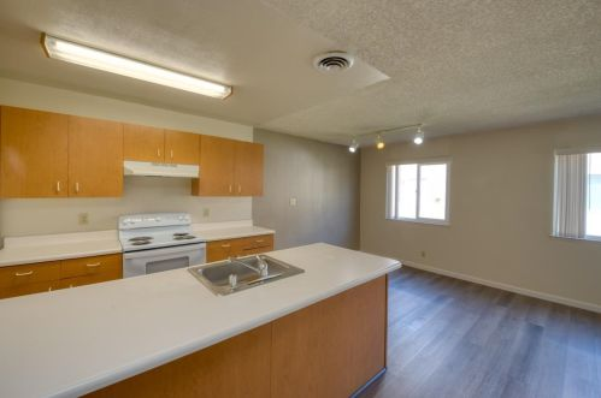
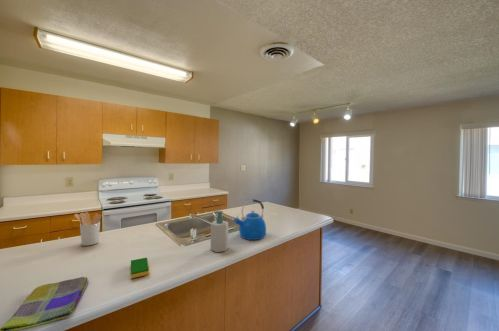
+ dish sponge (139, 267)
+ dish towel (51, 300)
+ soap bottle (219, 230)
+ kettle (249, 217)
+ utensil holder (87, 227)
